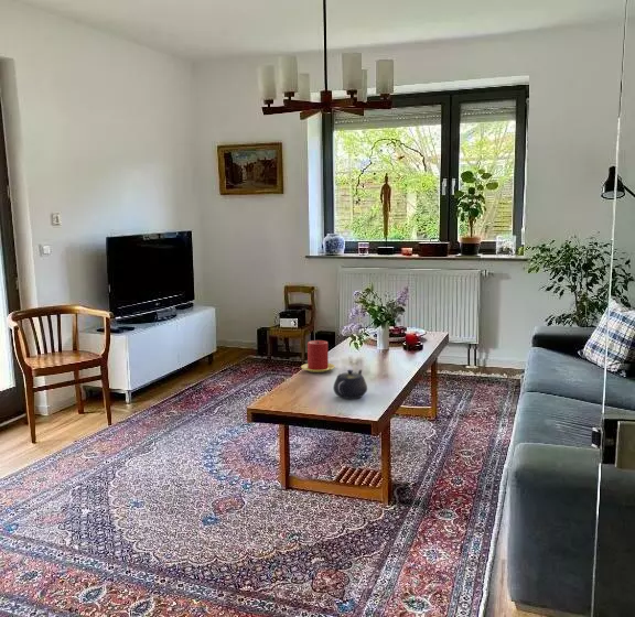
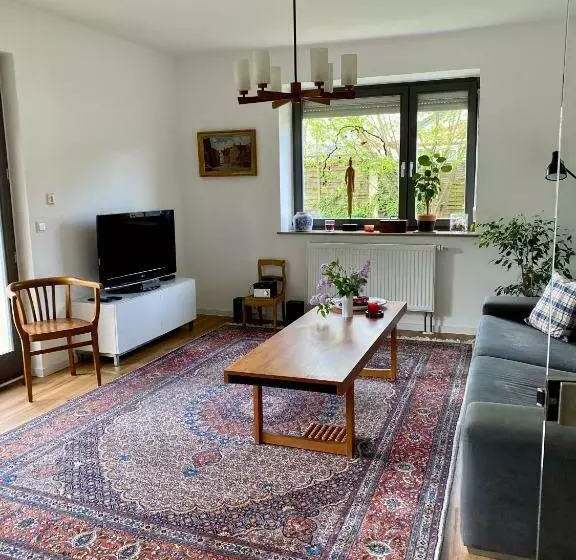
- teapot (351, 382)
- candle (318, 355)
